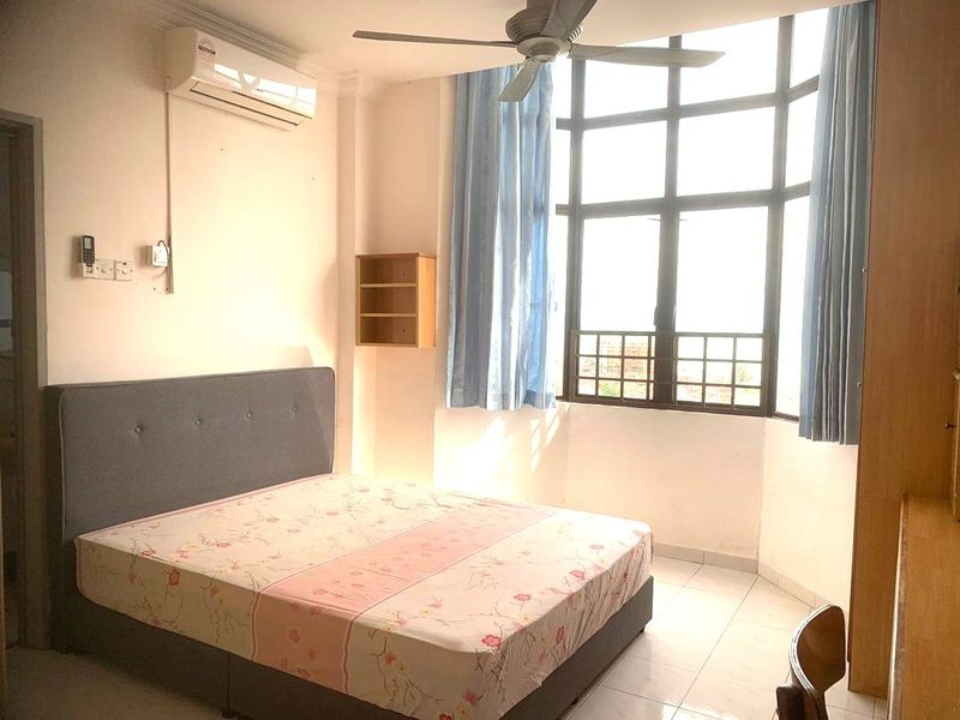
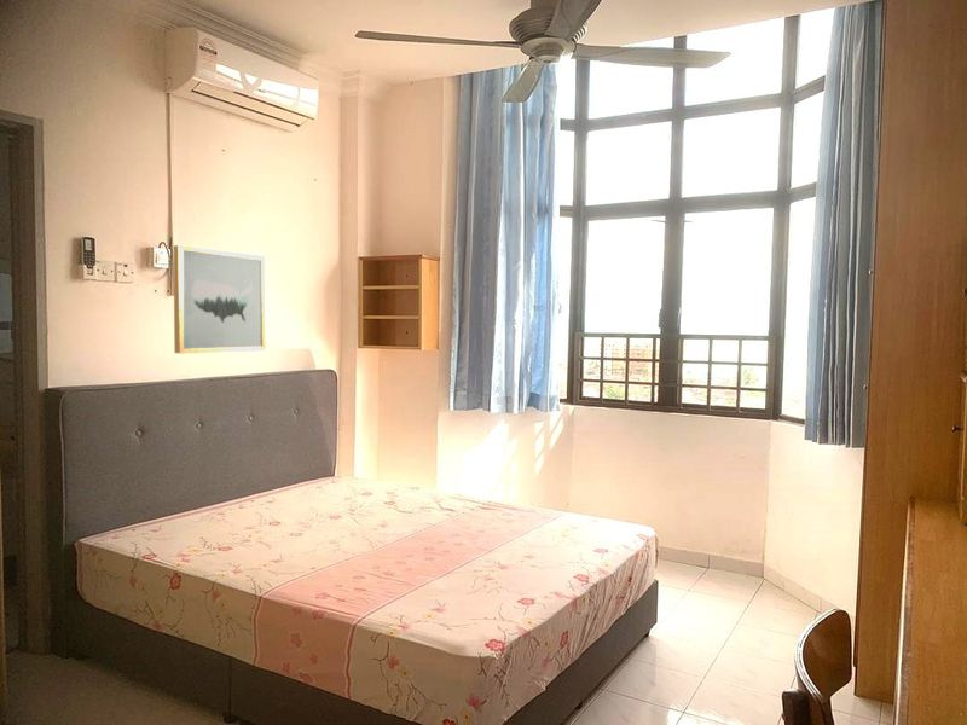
+ wall art (222, 301)
